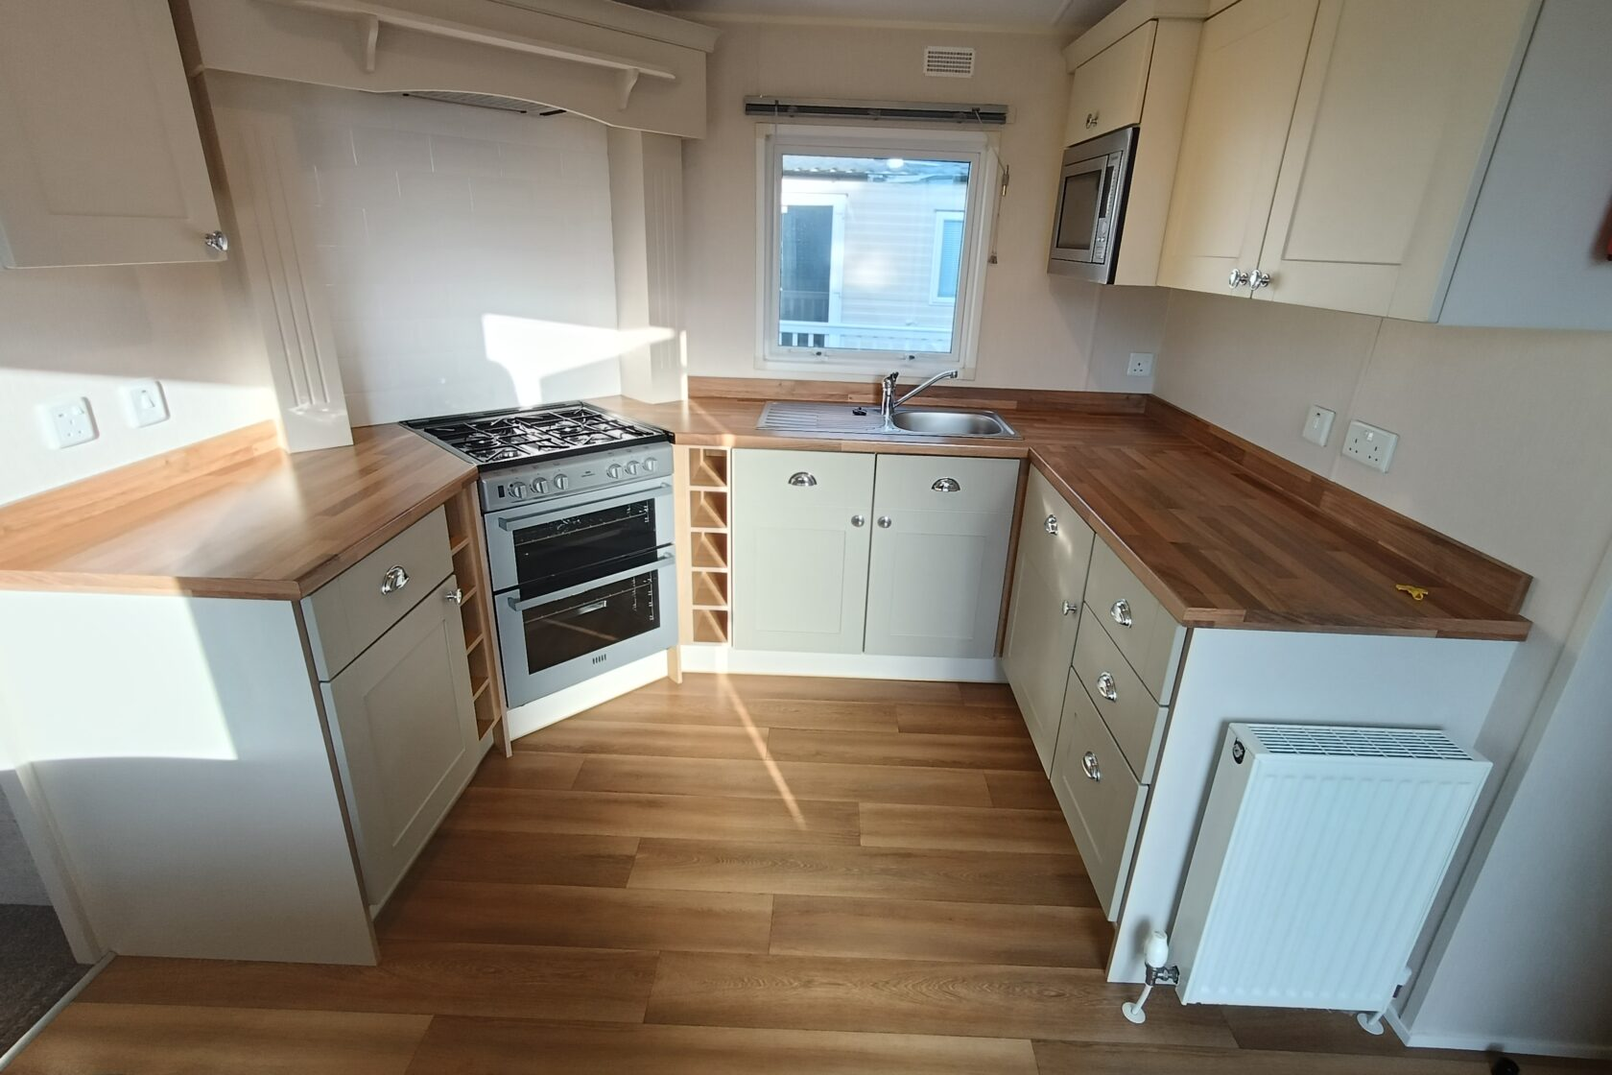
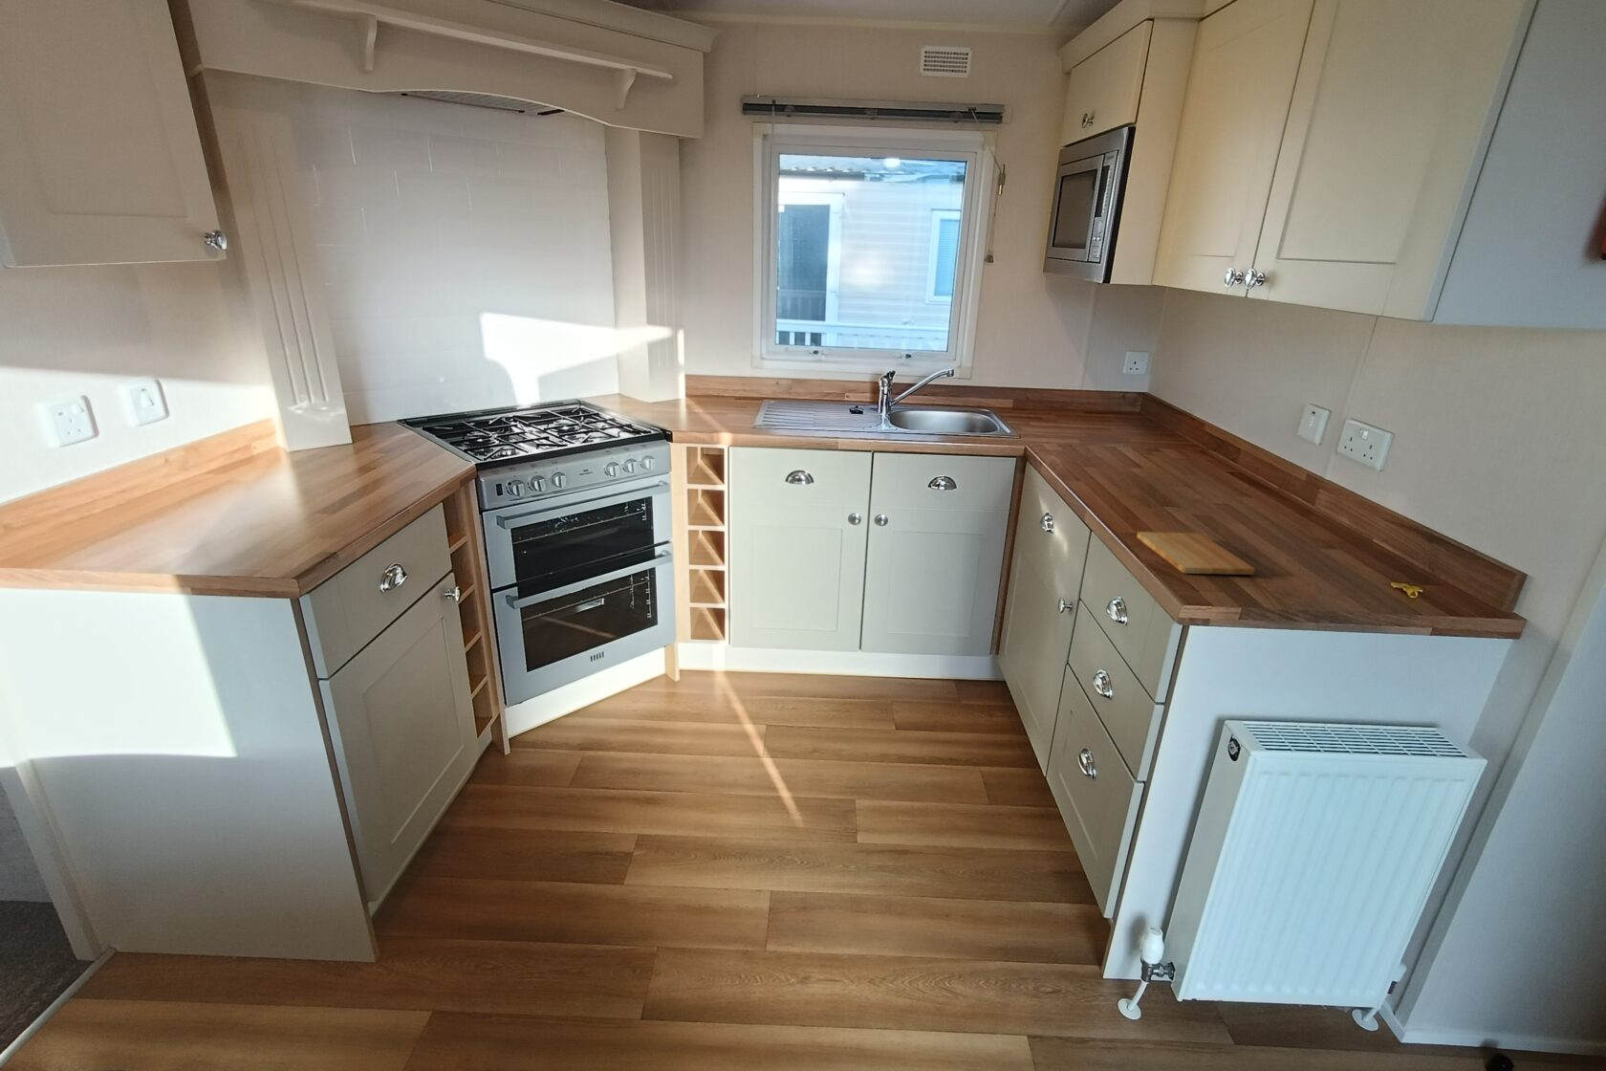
+ cutting board (1193, 552)
